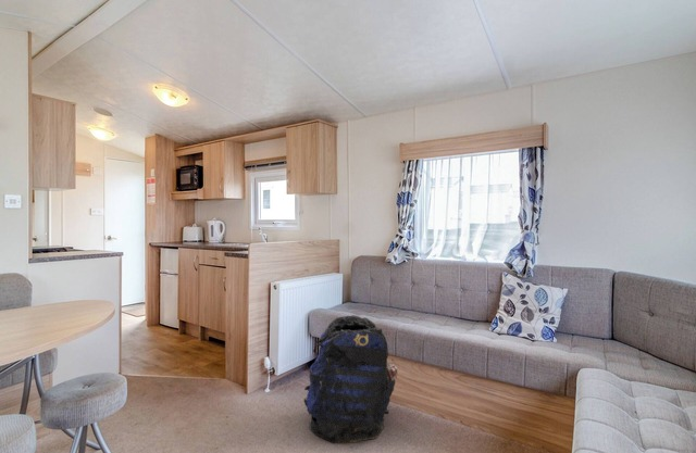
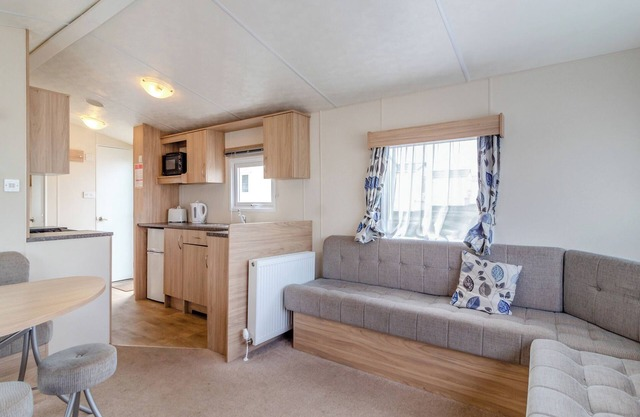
- backpack (349, 368)
